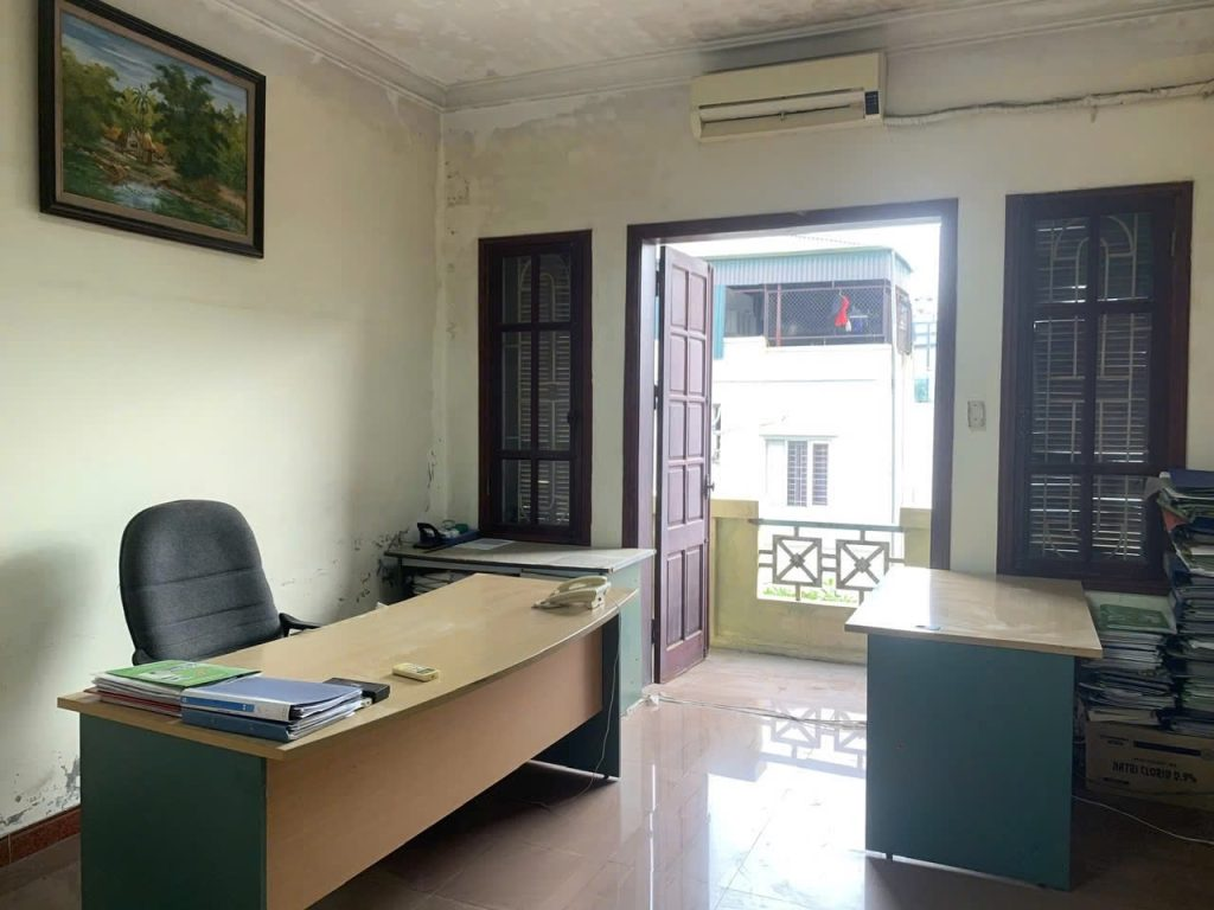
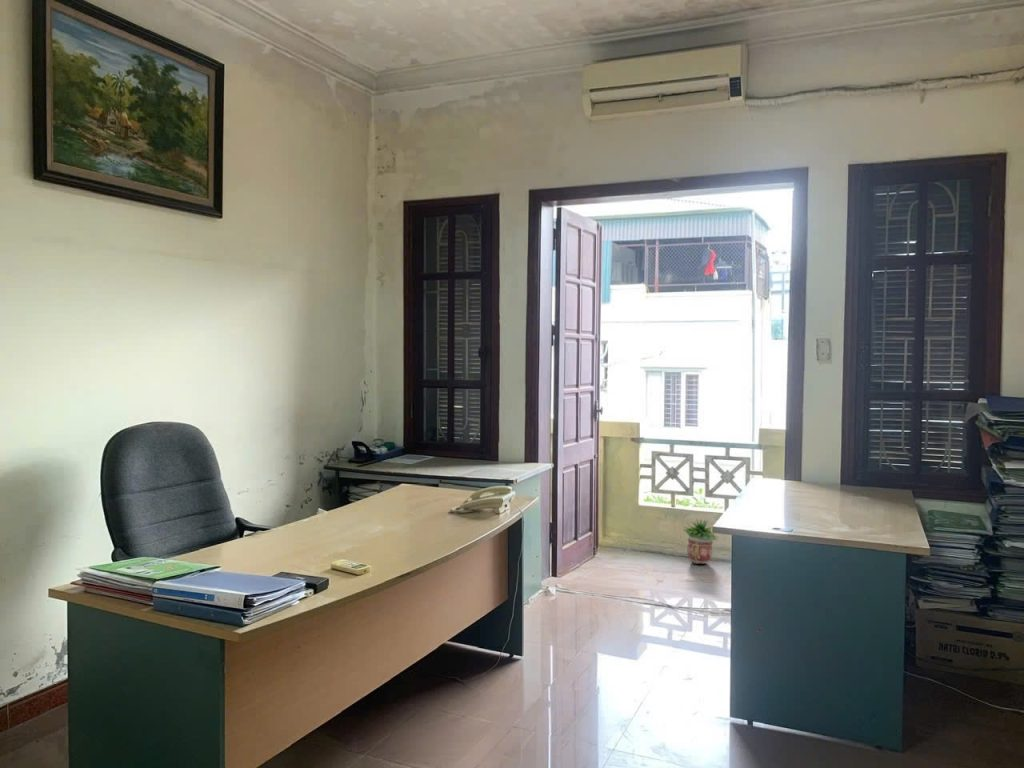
+ potted plant (700, 540)
